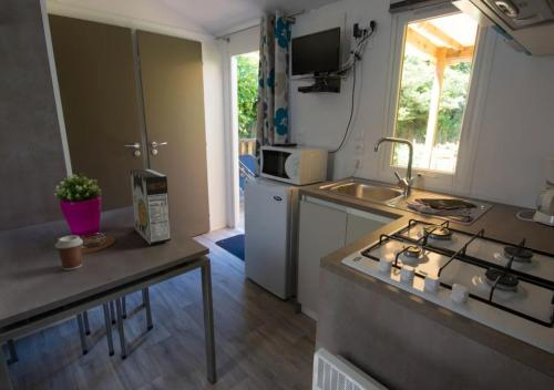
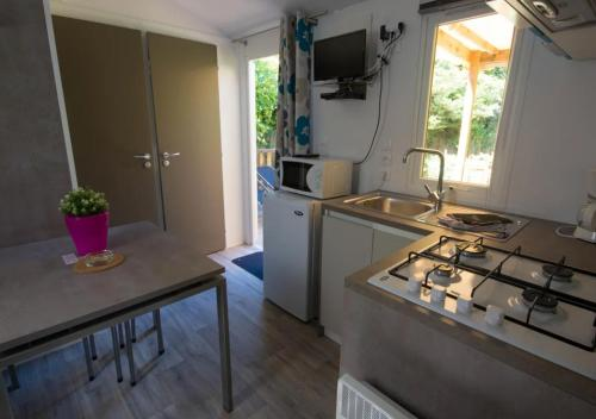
- cereal box (150, 204)
- coffee cup (70, 252)
